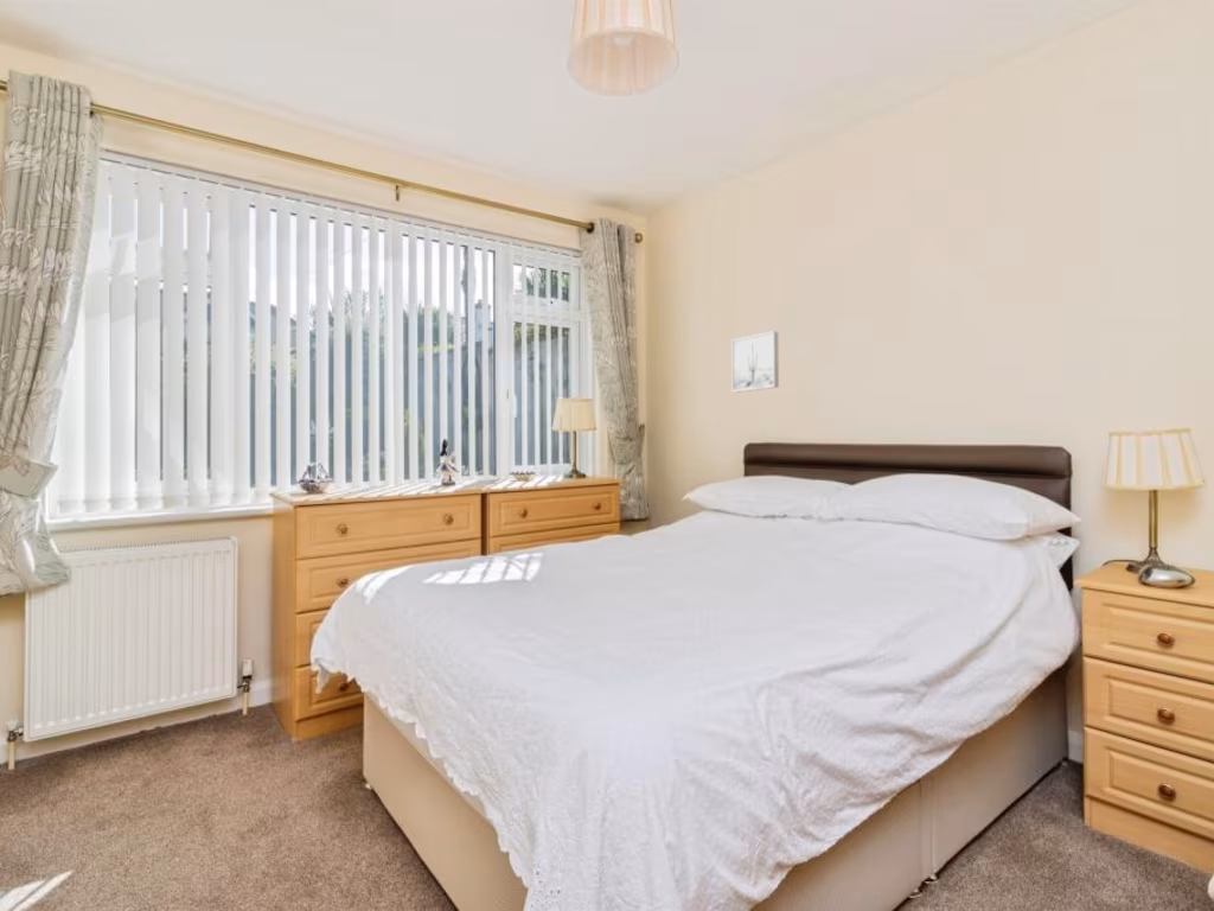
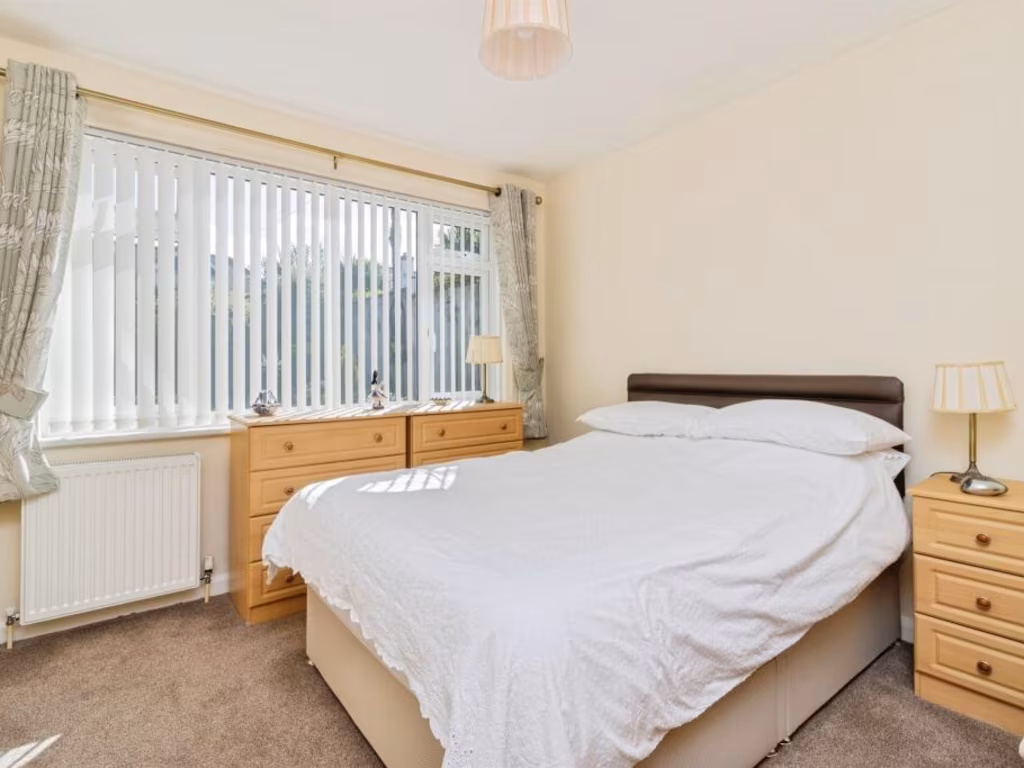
- wall art (754, 362)
